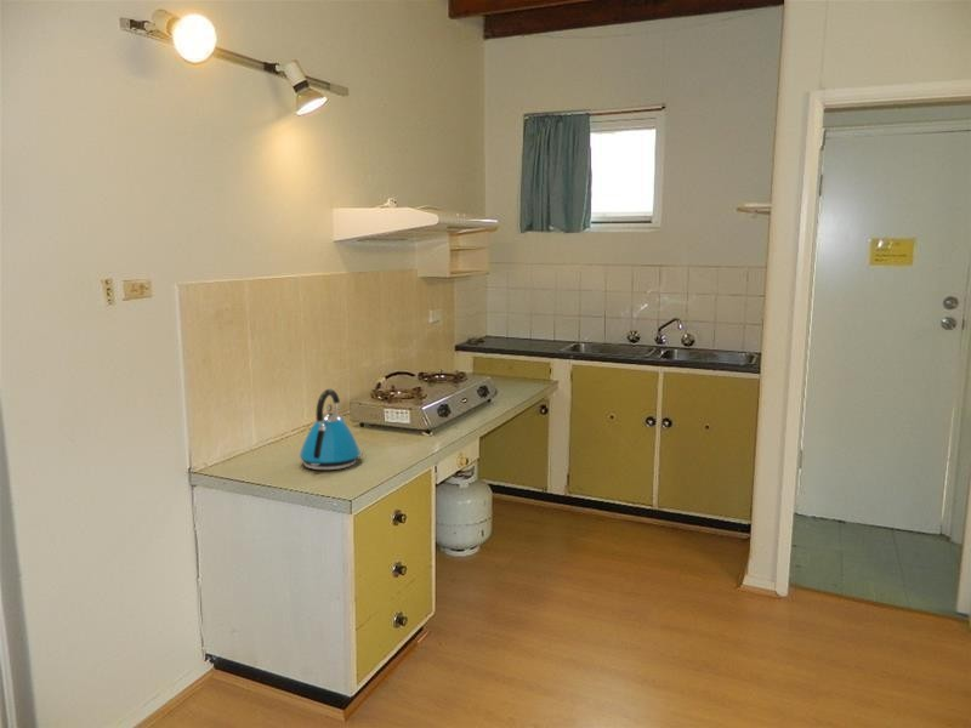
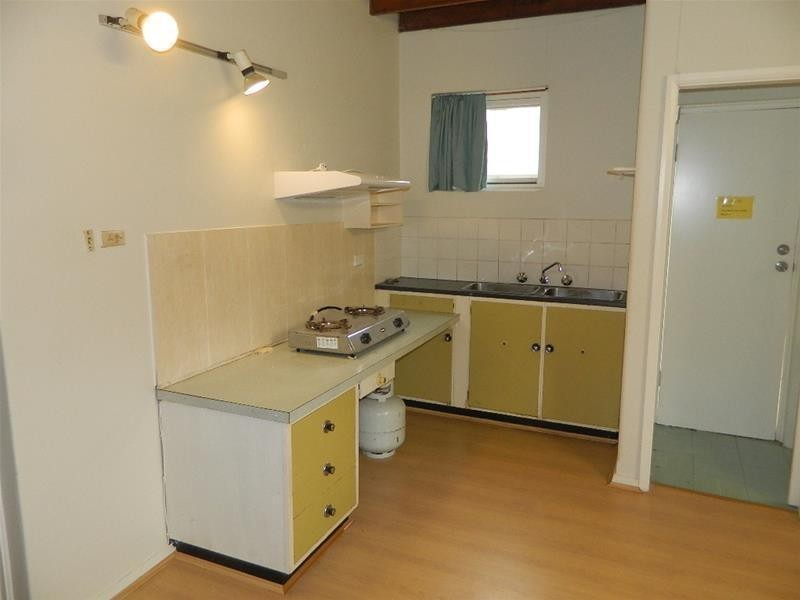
- kettle (328, 426)
